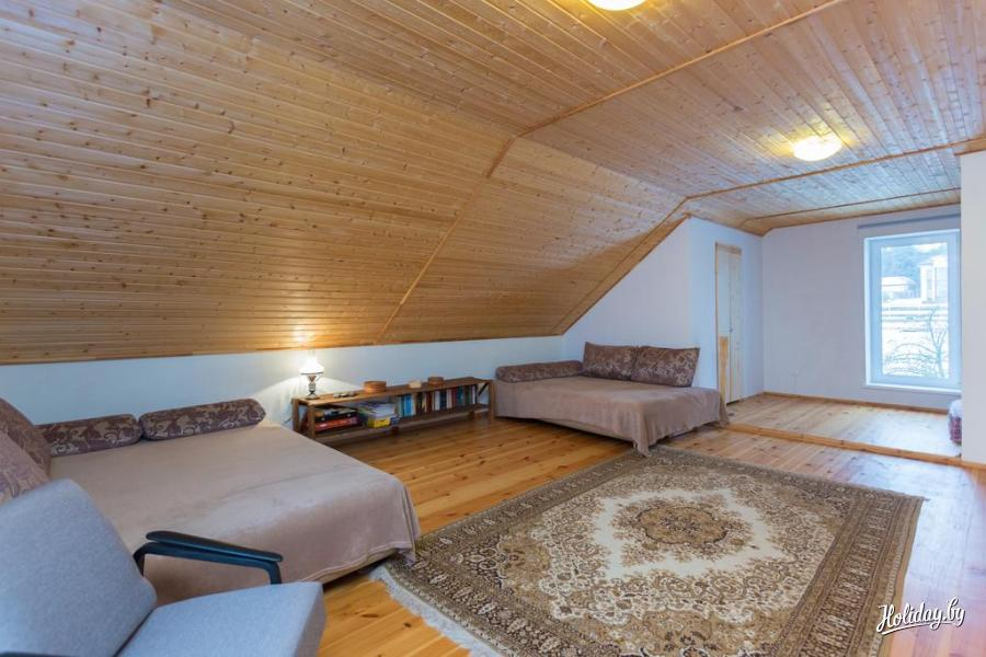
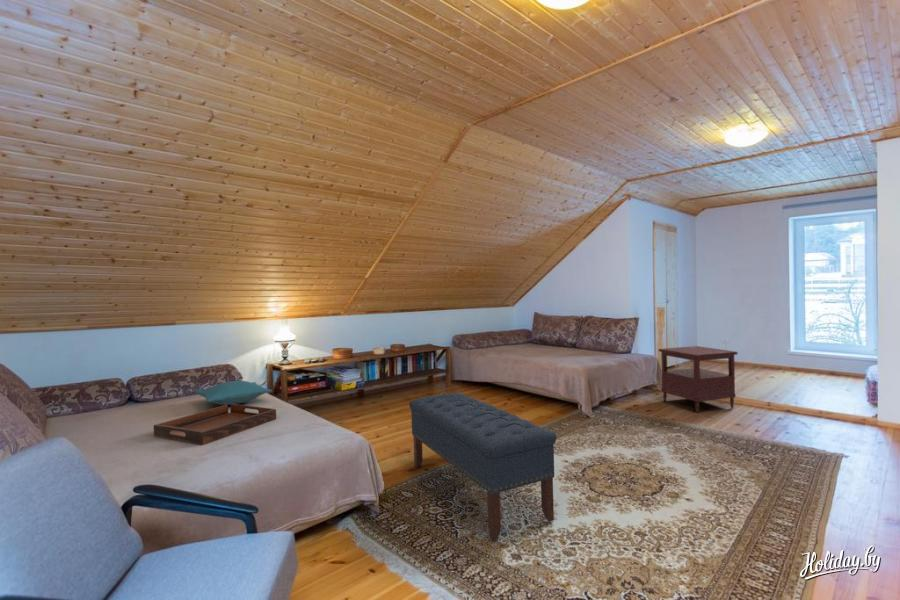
+ serving tray (218, 422)
+ pillow (233, 392)
+ side table (697, 377)
+ bench (473, 450)
